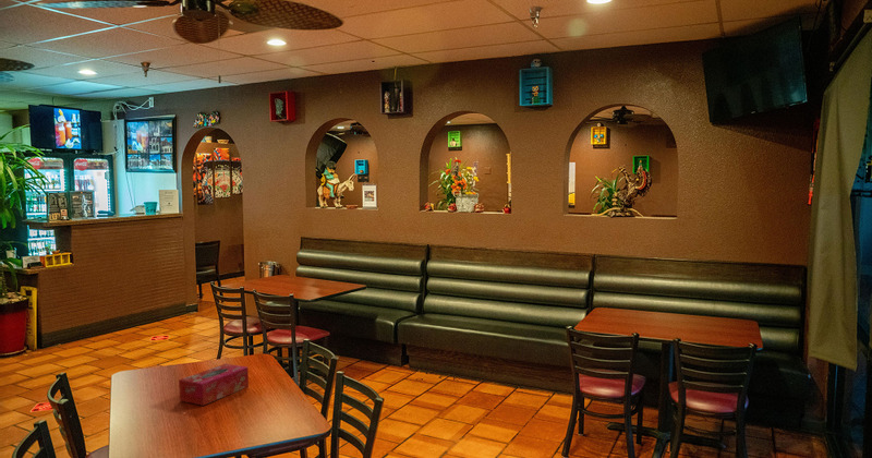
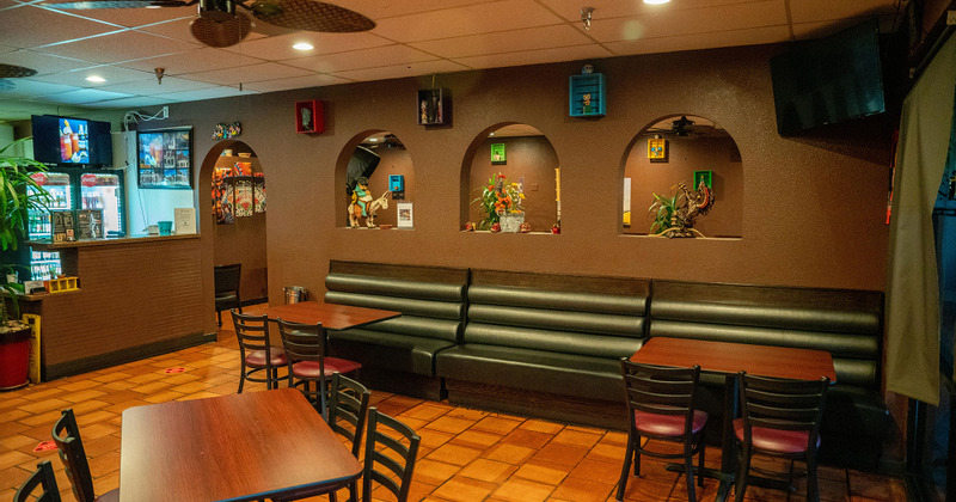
- tissue box (215, 383)
